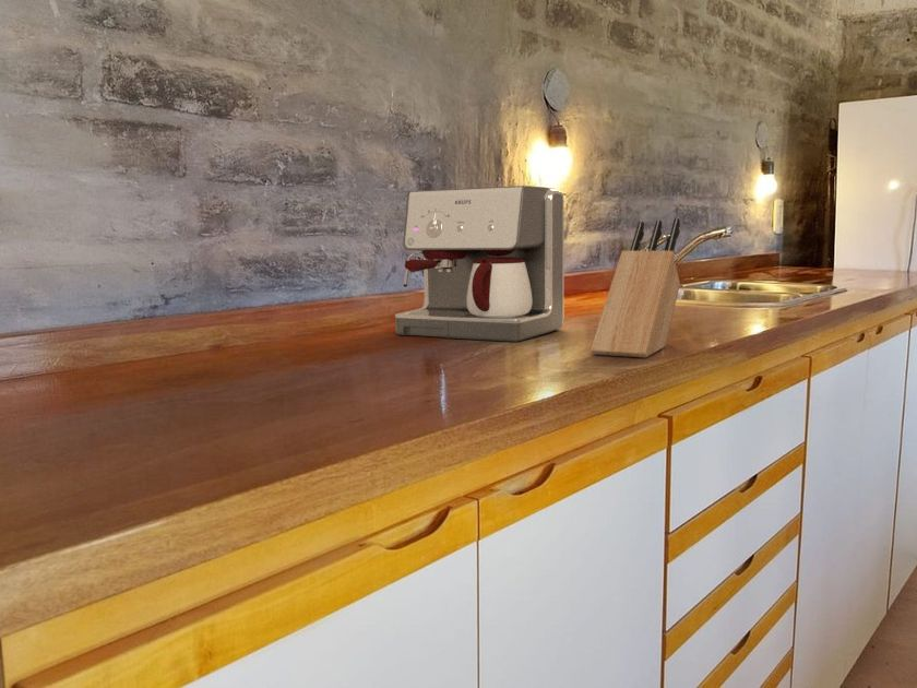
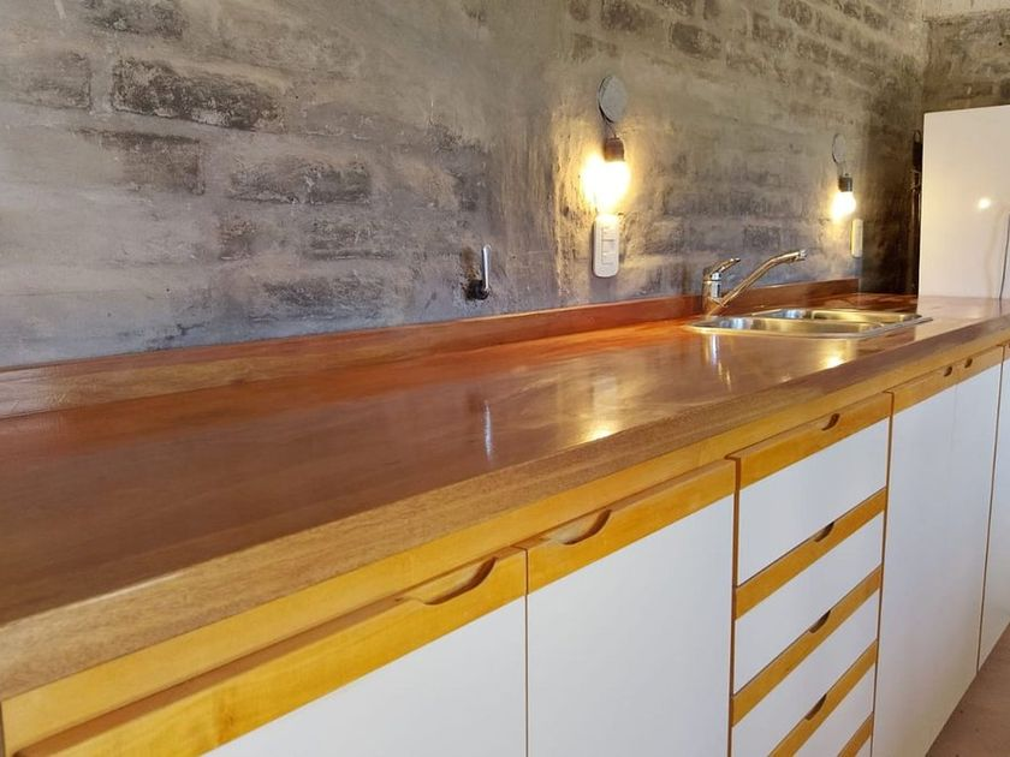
- coffee maker (478, 261)
- knife block (641, 282)
